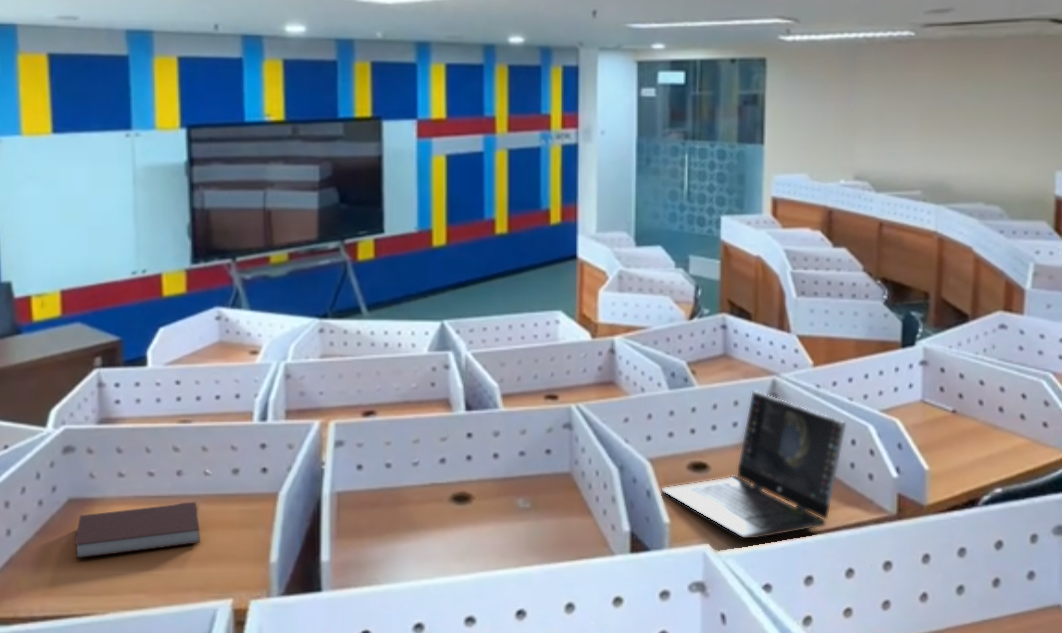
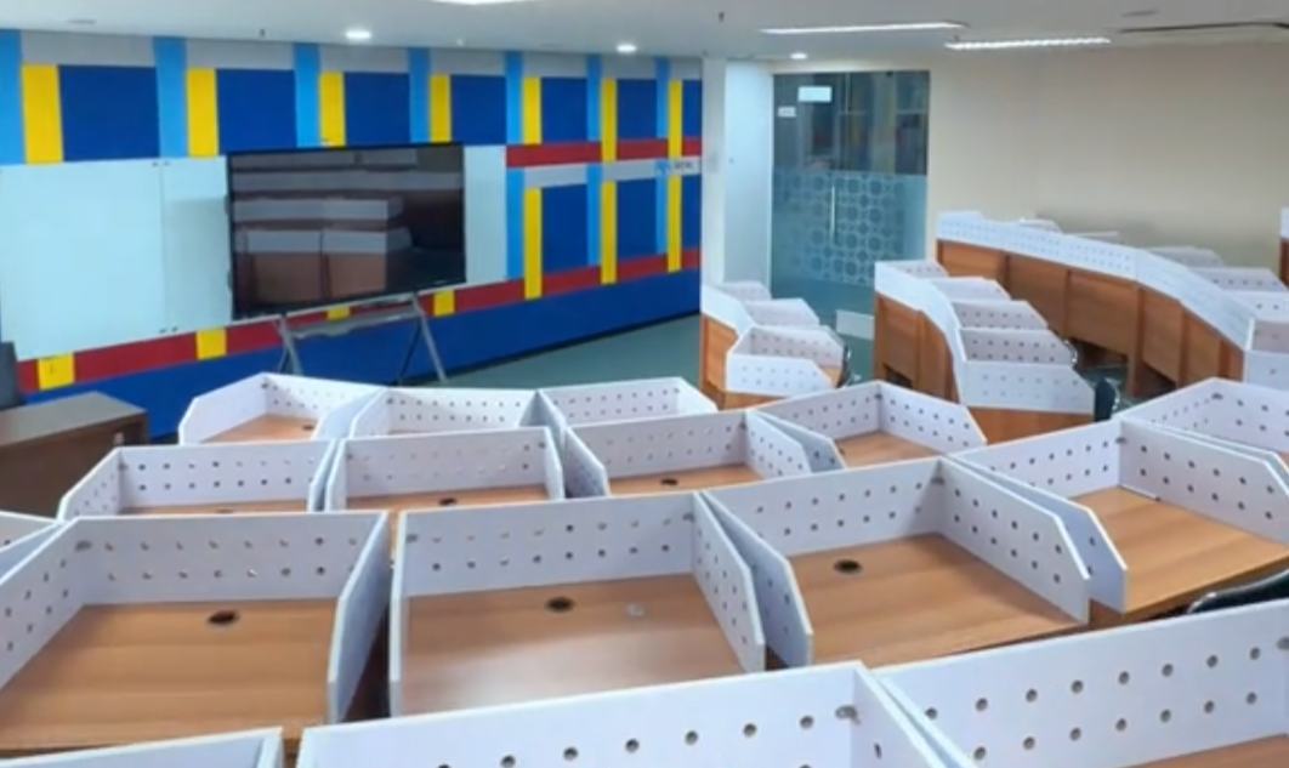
- notebook (138, 528)
- laptop computer (748, 460)
